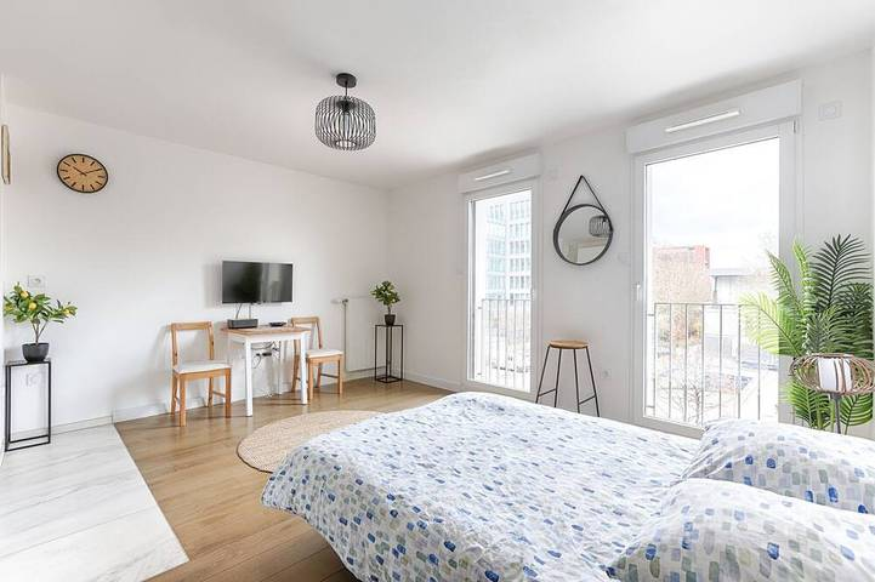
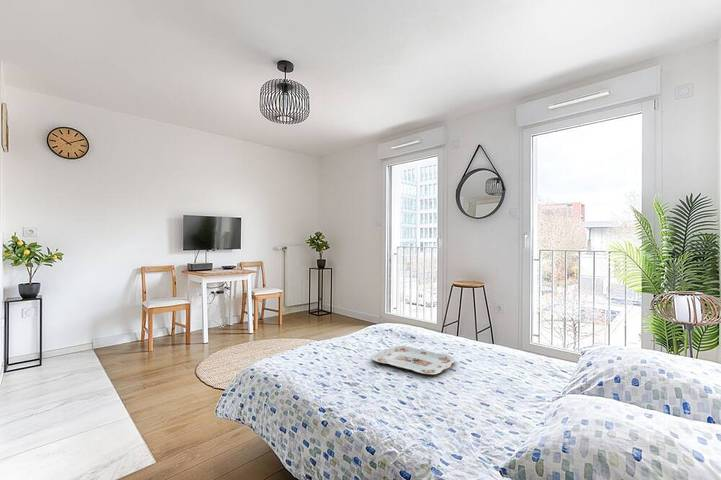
+ serving tray (413, 359)
